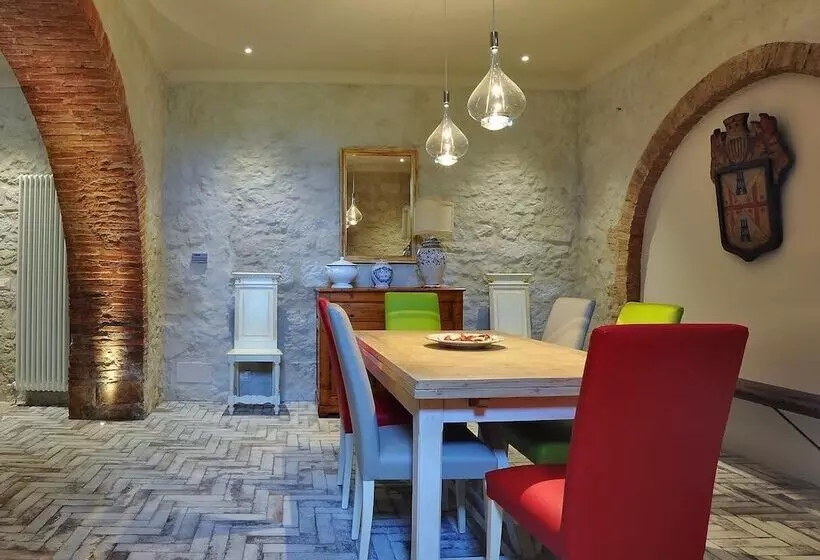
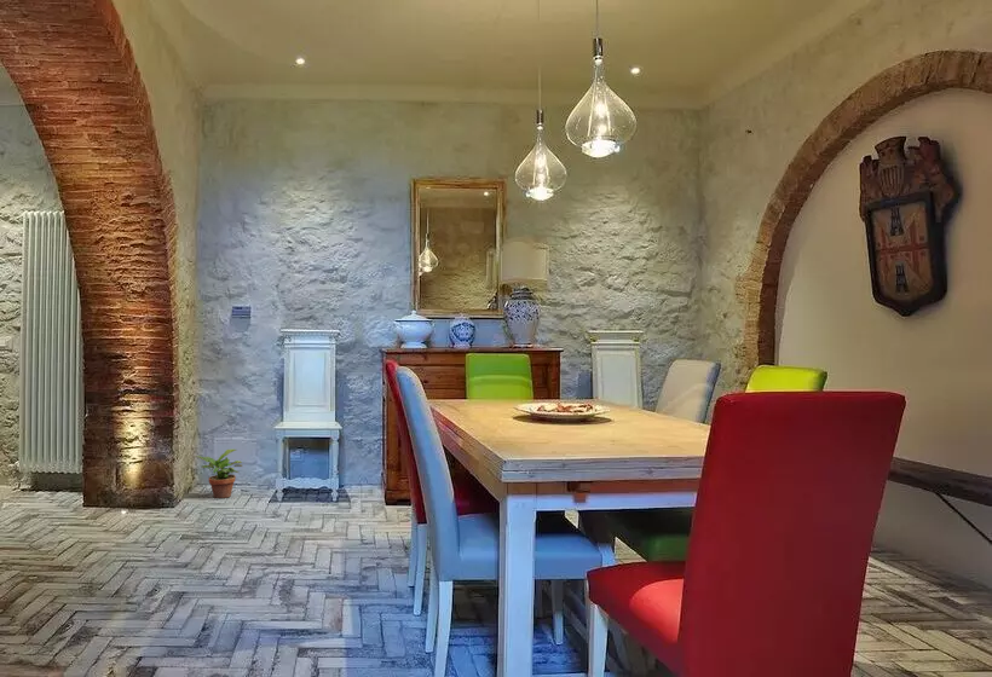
+ potted plant (218, 474)
